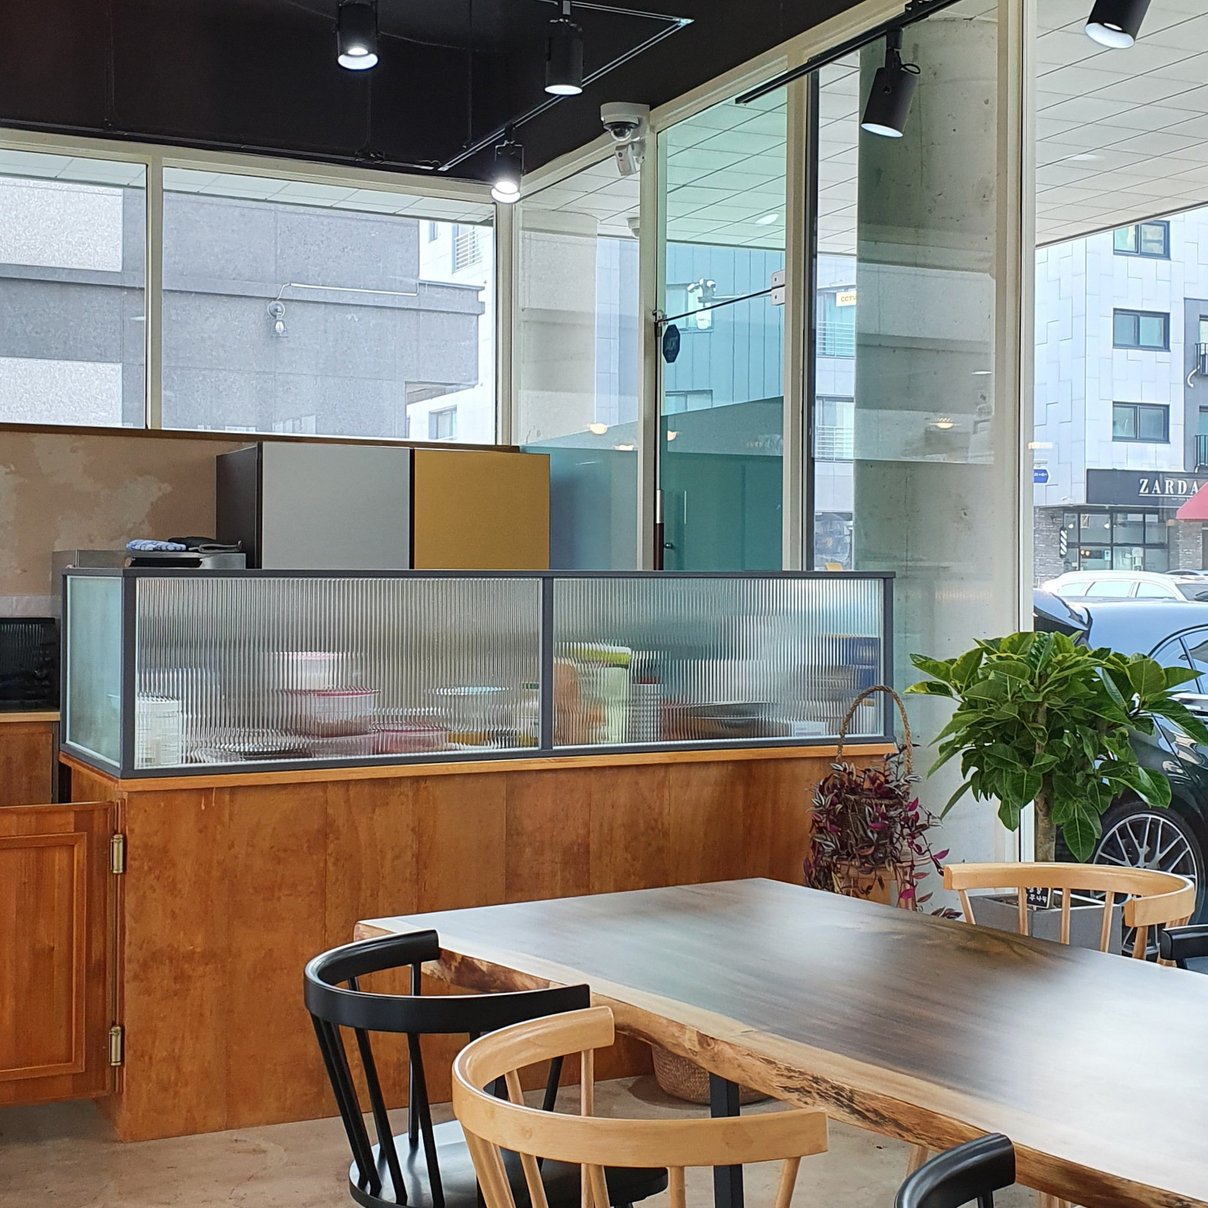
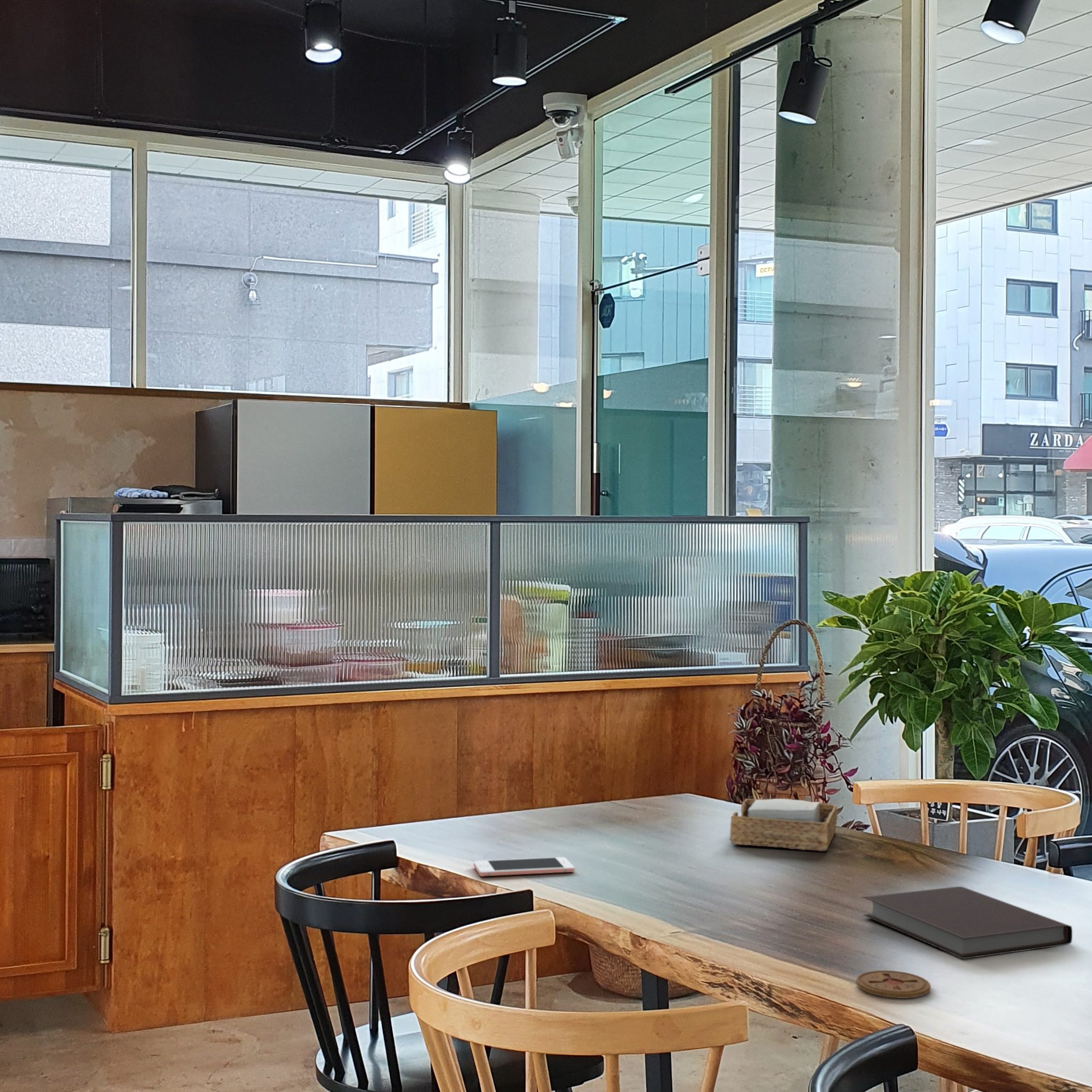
+ napkin holder (785, 819)
+ cell phone (523, 866)
+ coaster (893, 984)
+ notebook (964, 919)
